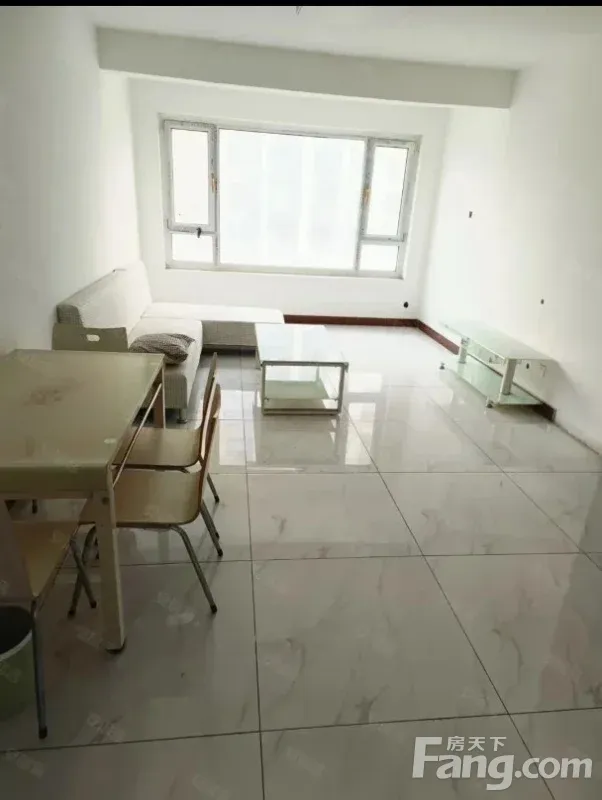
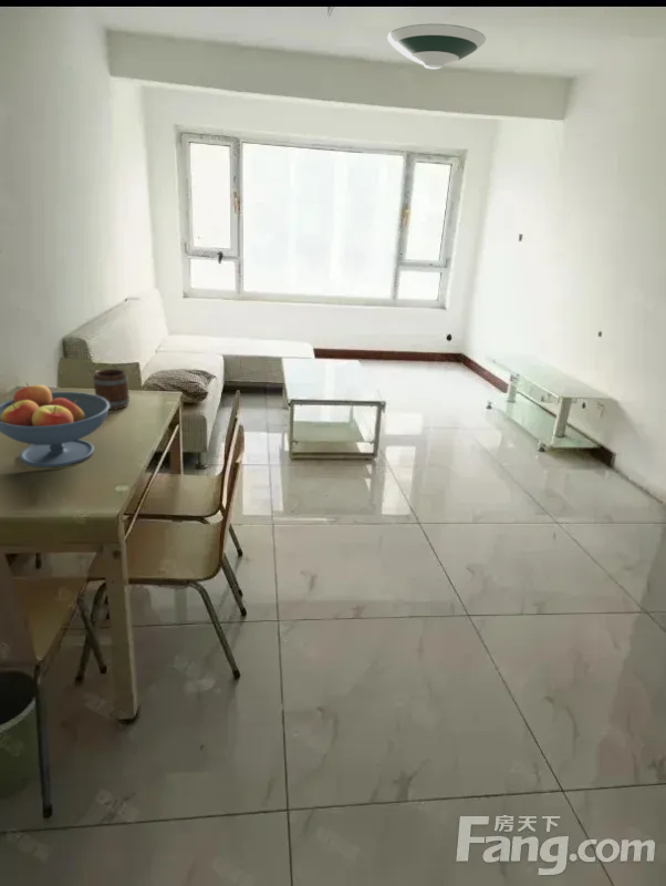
+ fruit bowl (53, 423)
+ mug (112, 388)
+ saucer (434, 53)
